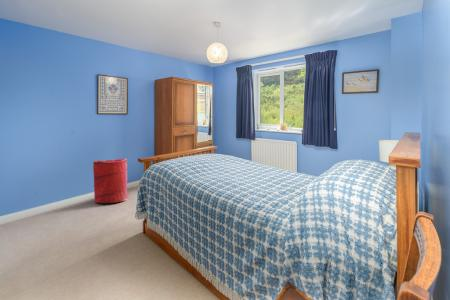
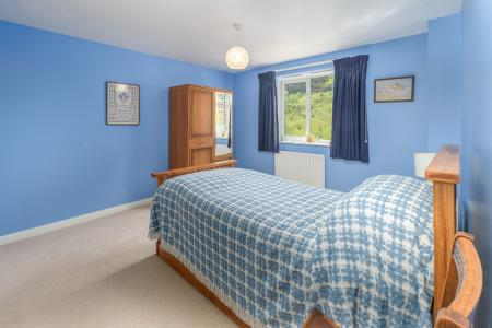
- laundry hamper (110, 179)
